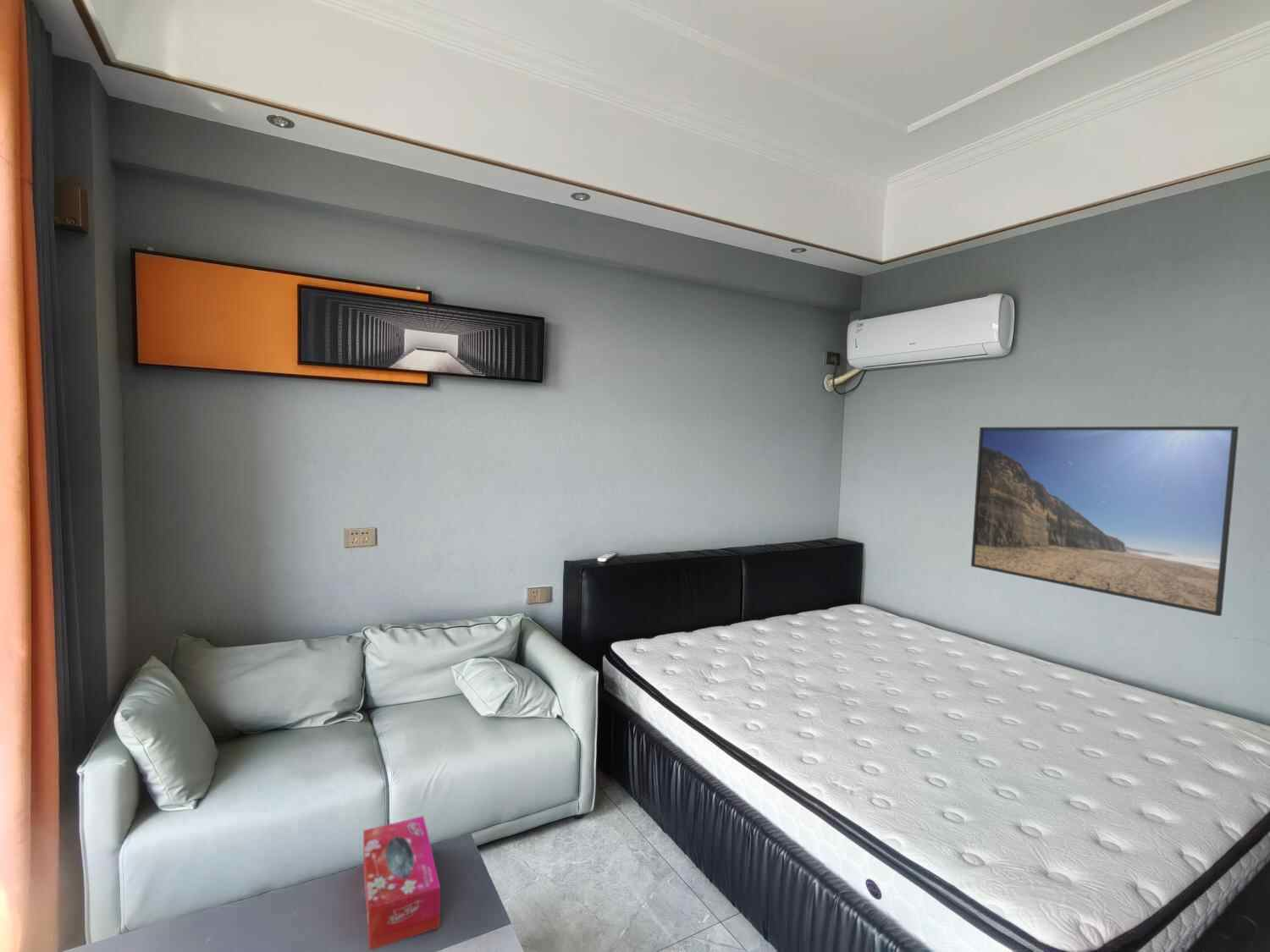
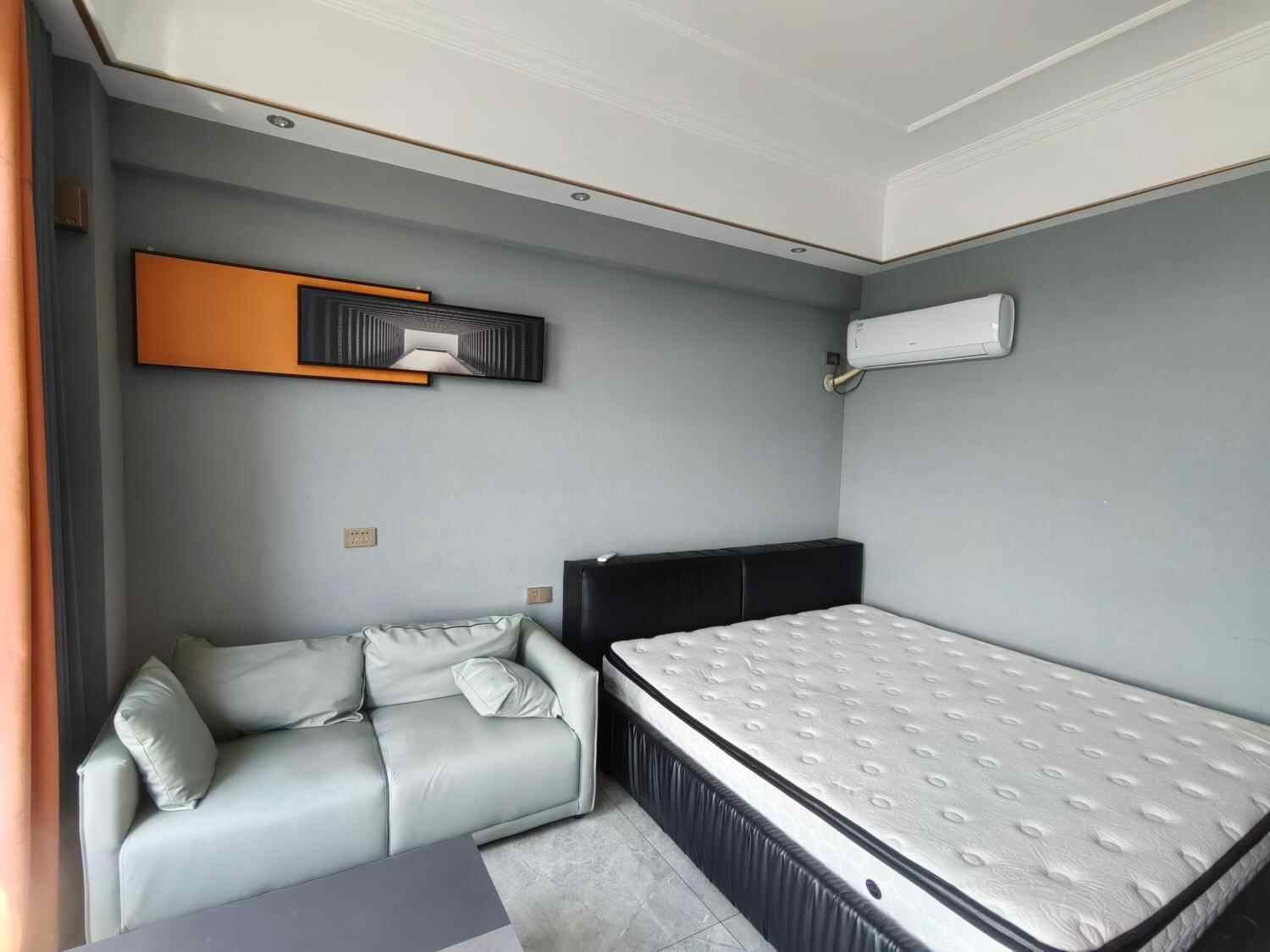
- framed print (1083, 508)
- tissue box (399, 876)
